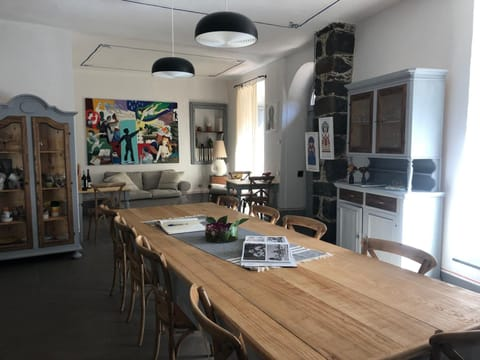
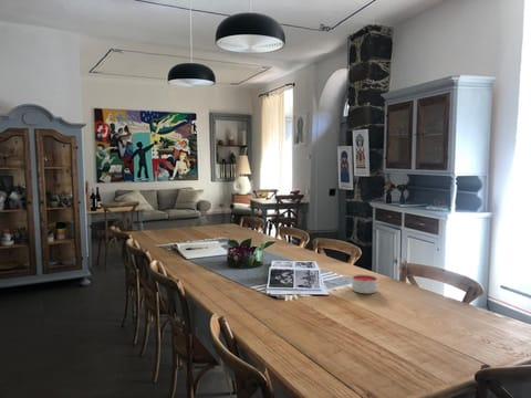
+ candle (364, 283)
